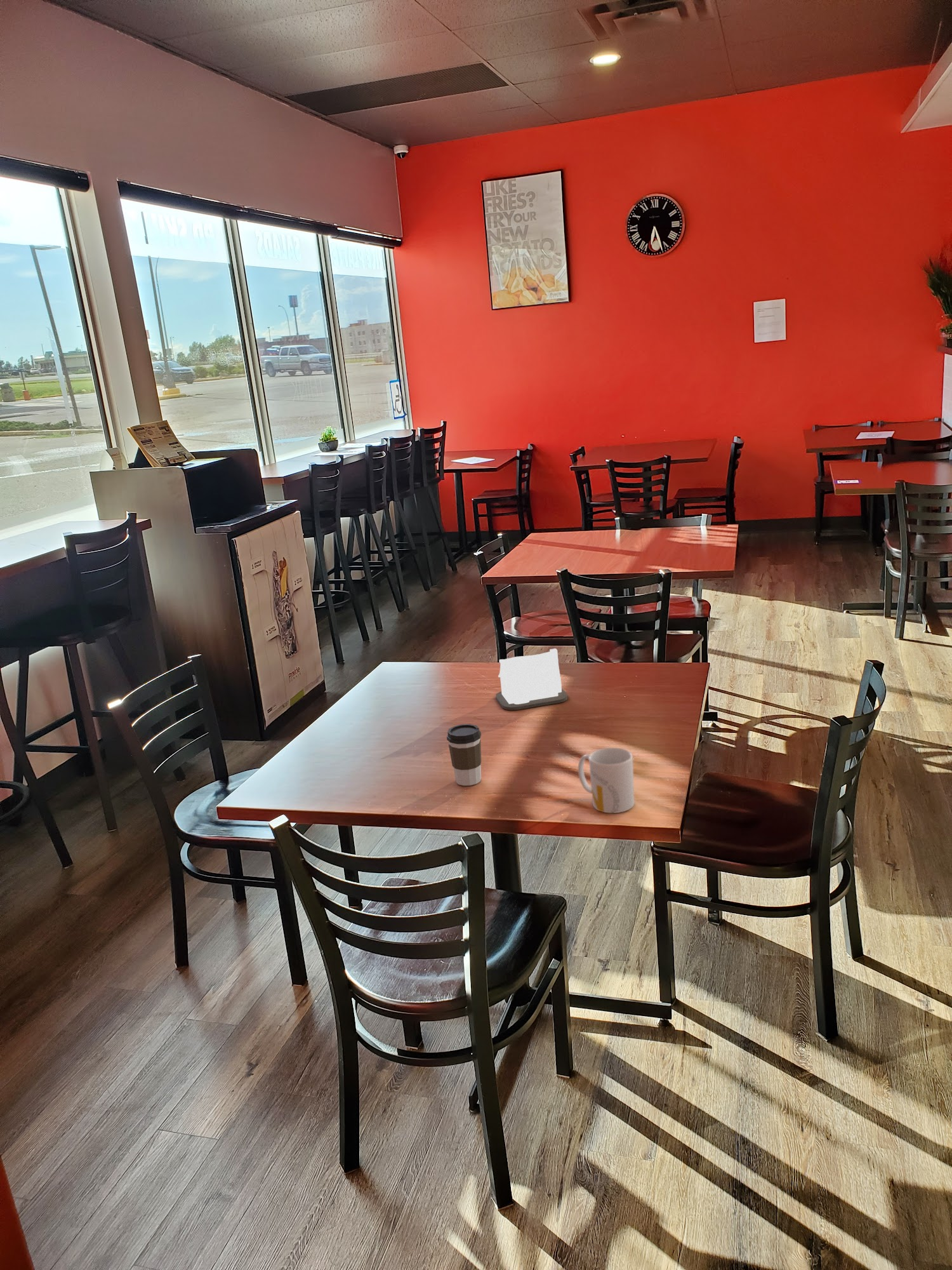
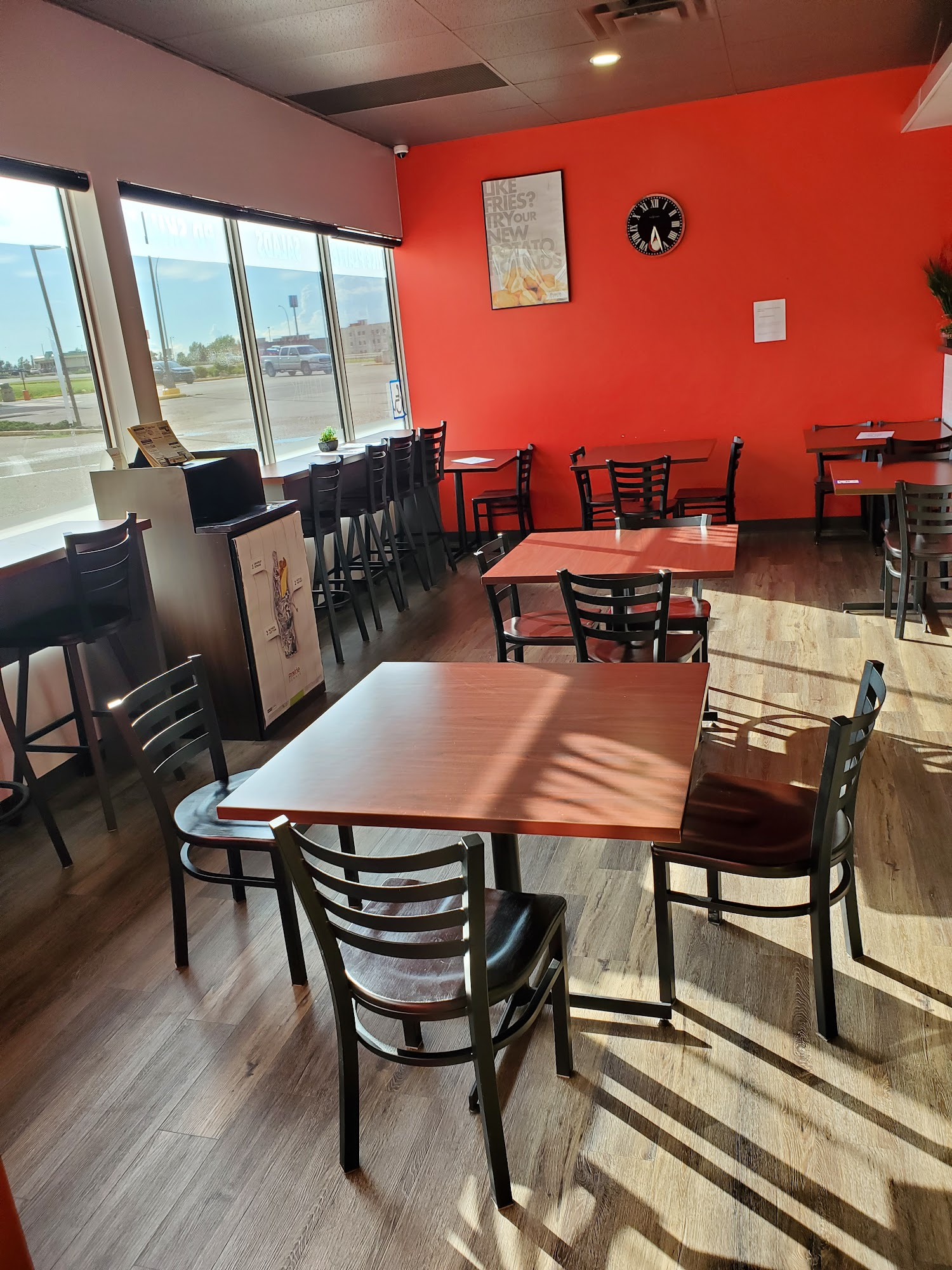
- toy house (529, 676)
- mug (604, 779)
- coffee cup (466, 755)
